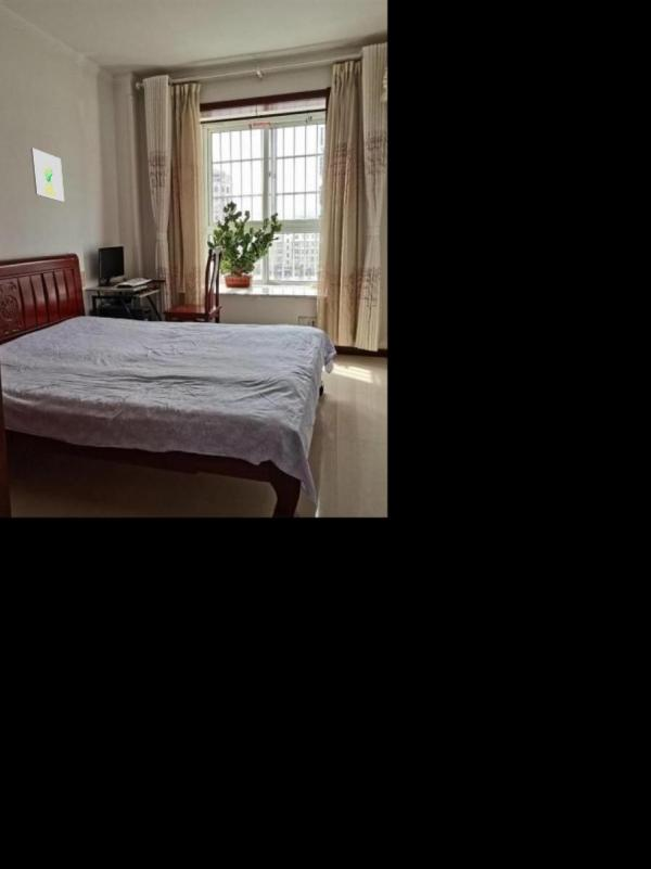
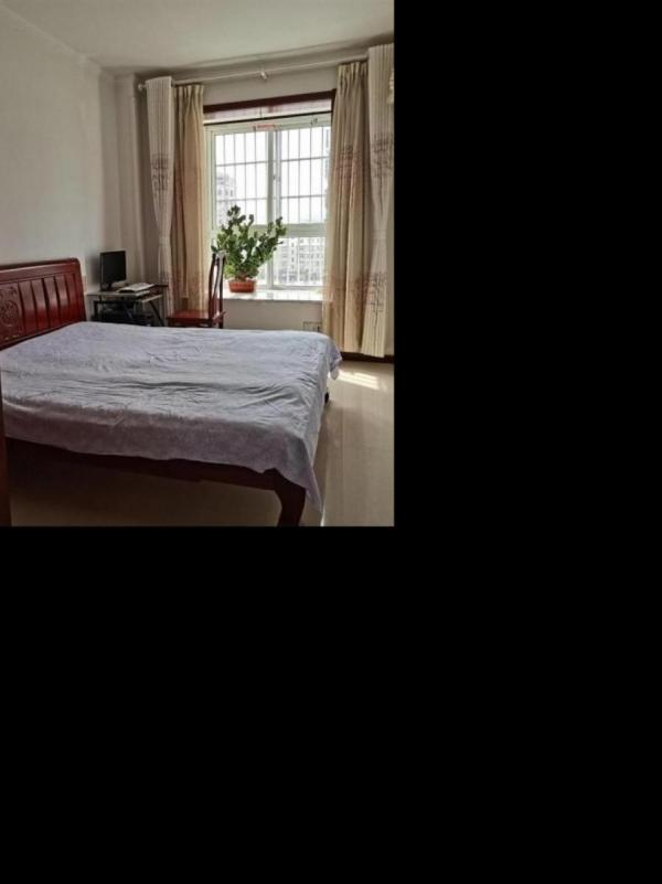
- wall art (48, 176)
